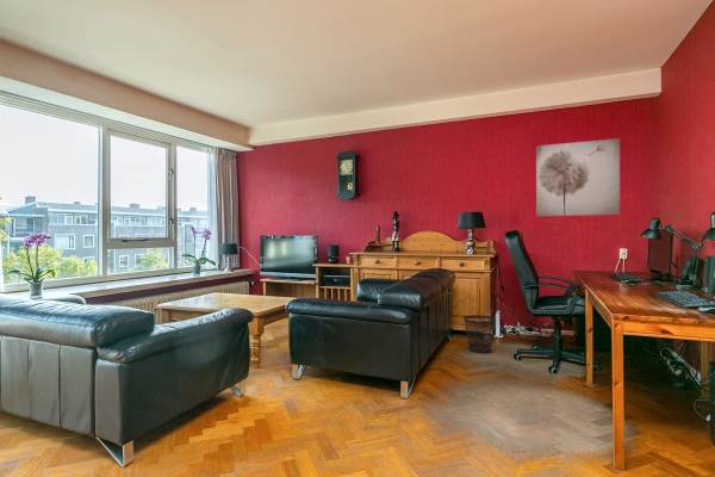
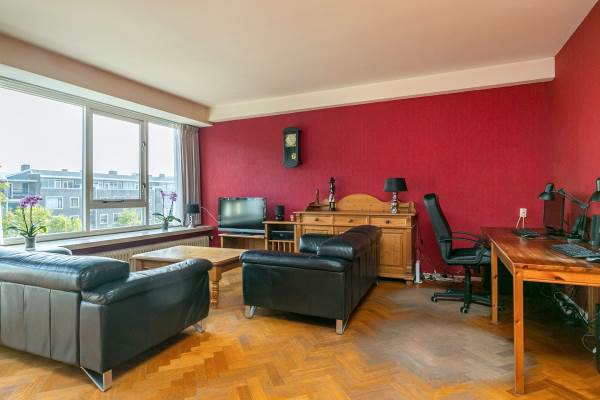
- wastebasket (479, 334)
- wall art (576, 179)
